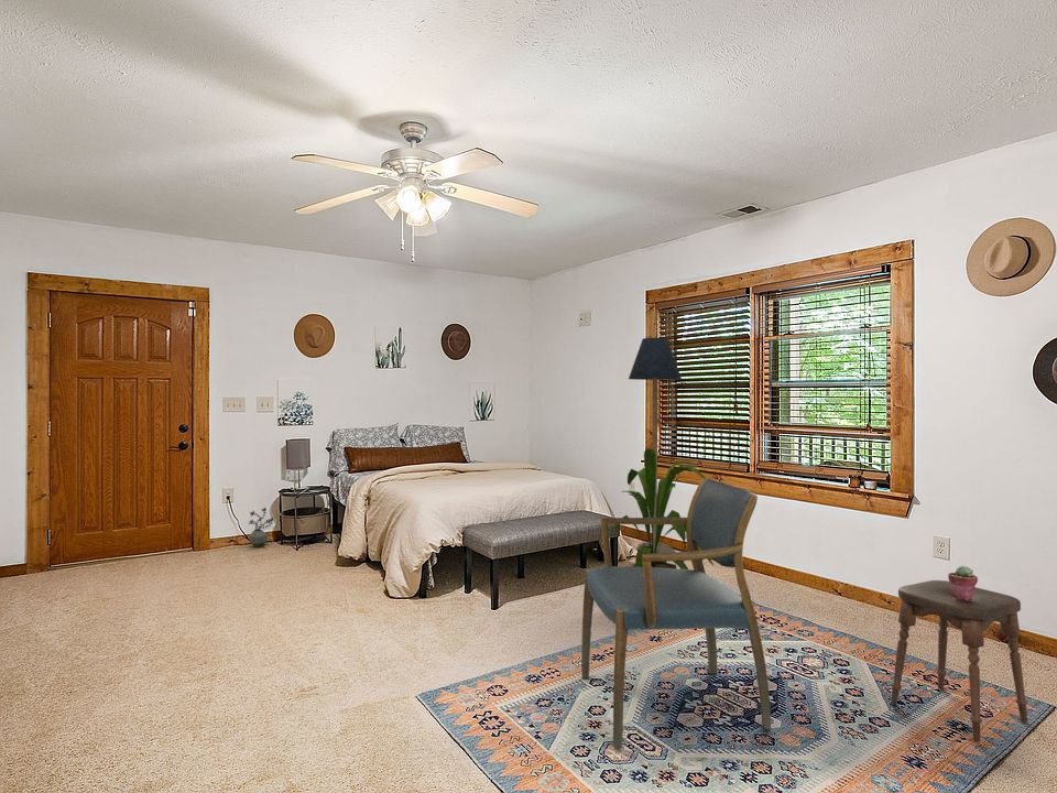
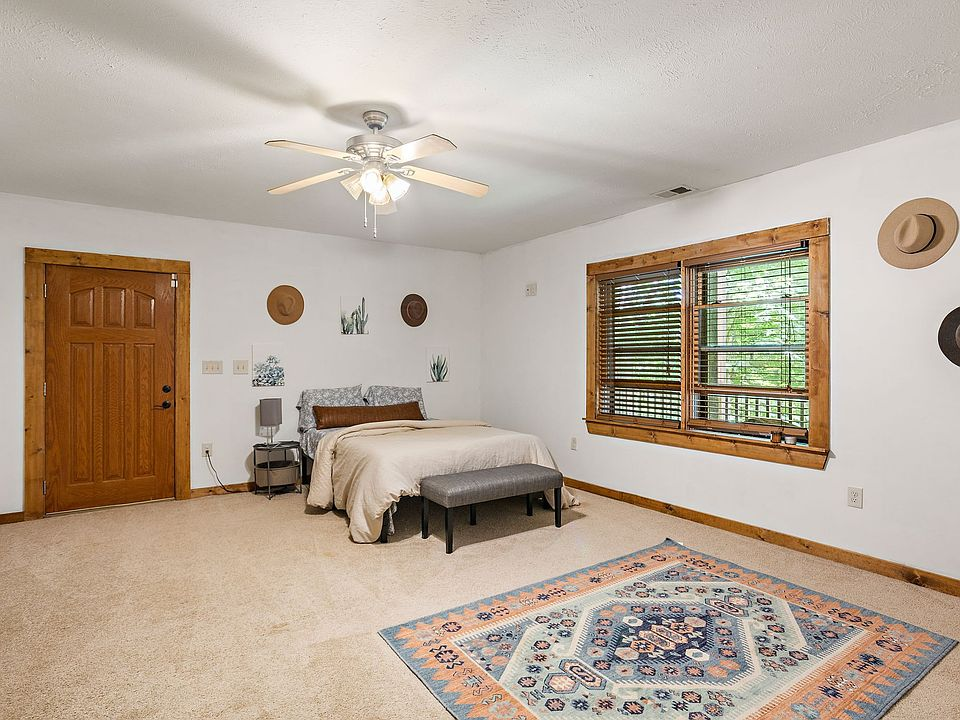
- floor lamp (654, 445)
- armchair (664, 595)
- potted plant (261, 526)
- potted succulent (962, 582)
- house plant (663, 526)
- stool (968, 654)
